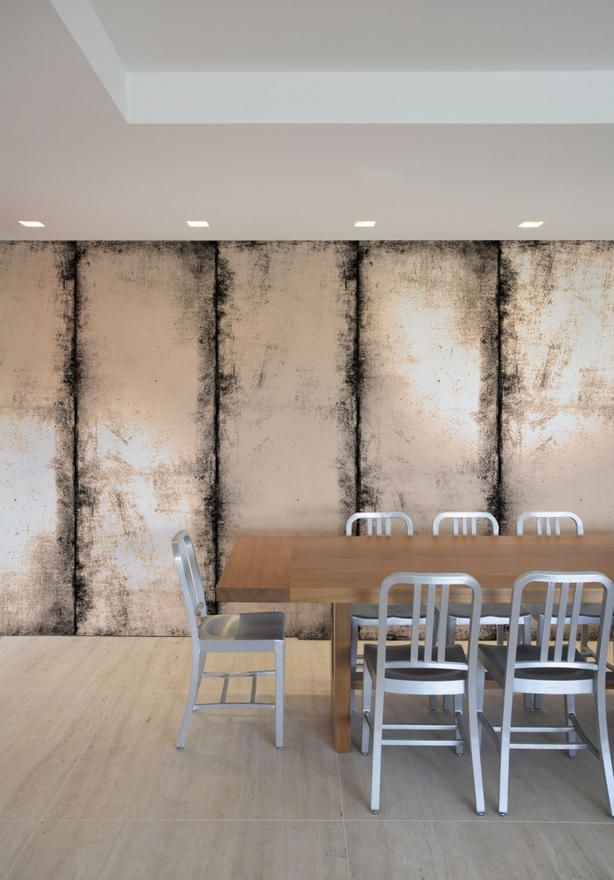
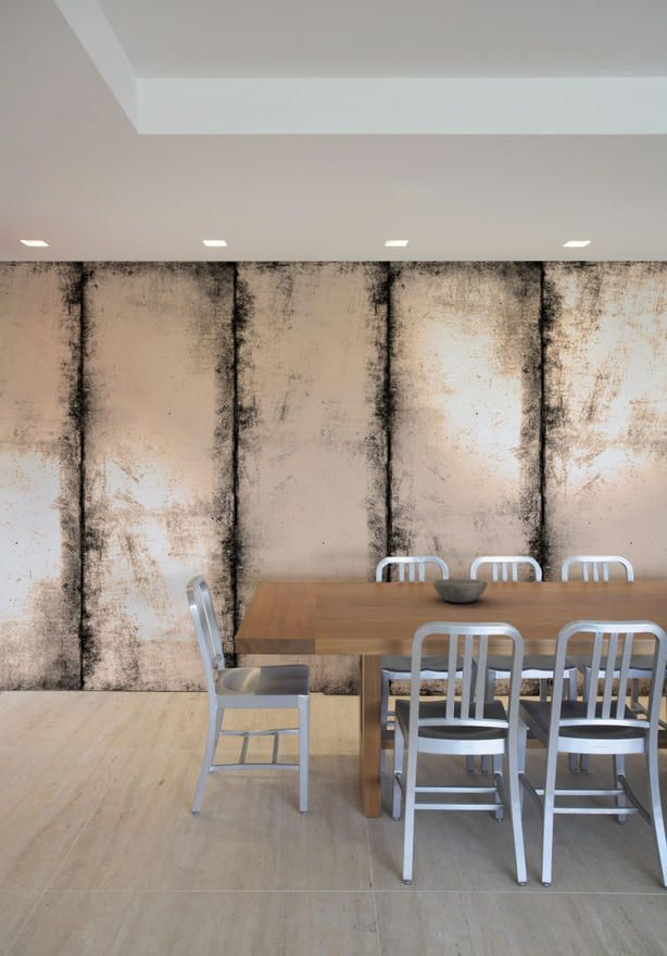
+ bowl (460, 590)
